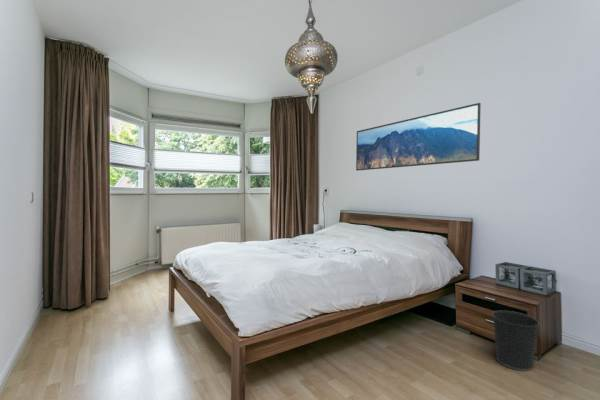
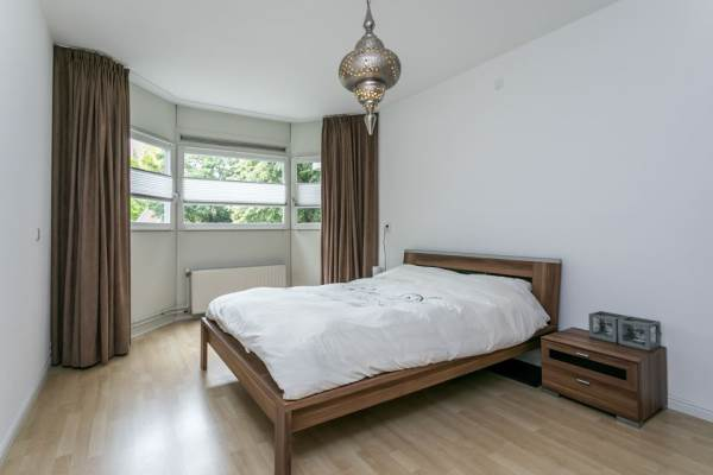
- wastebasket (514, 340)
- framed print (406, 143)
